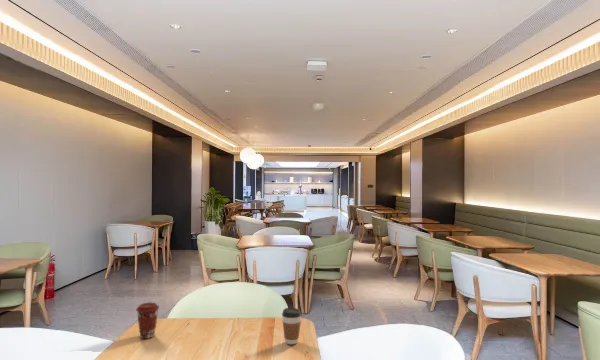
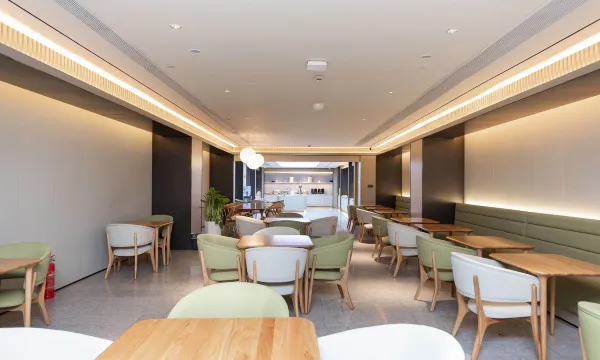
- coffee cup (147, 320)
- coffee cup (291, 326)
